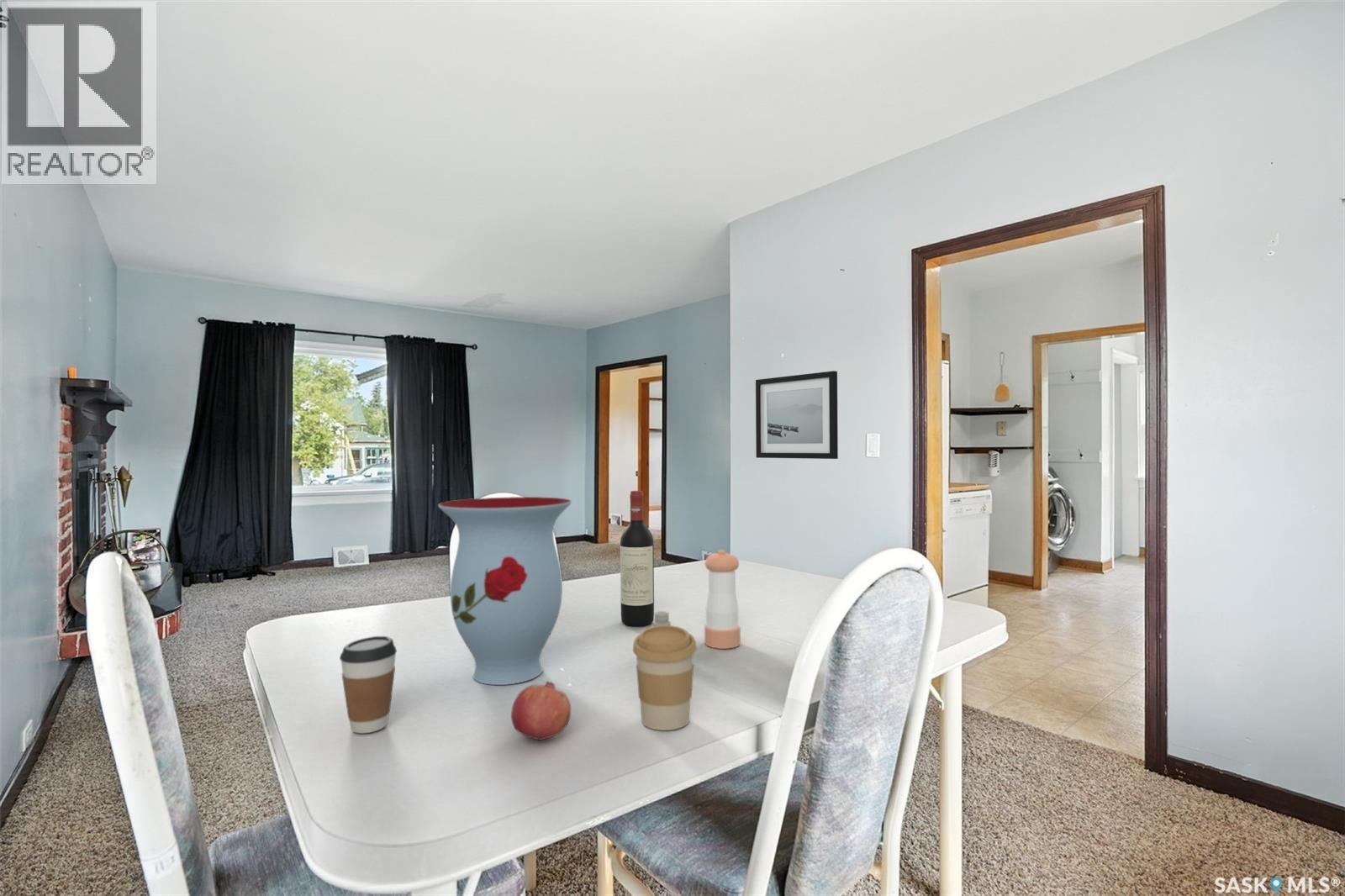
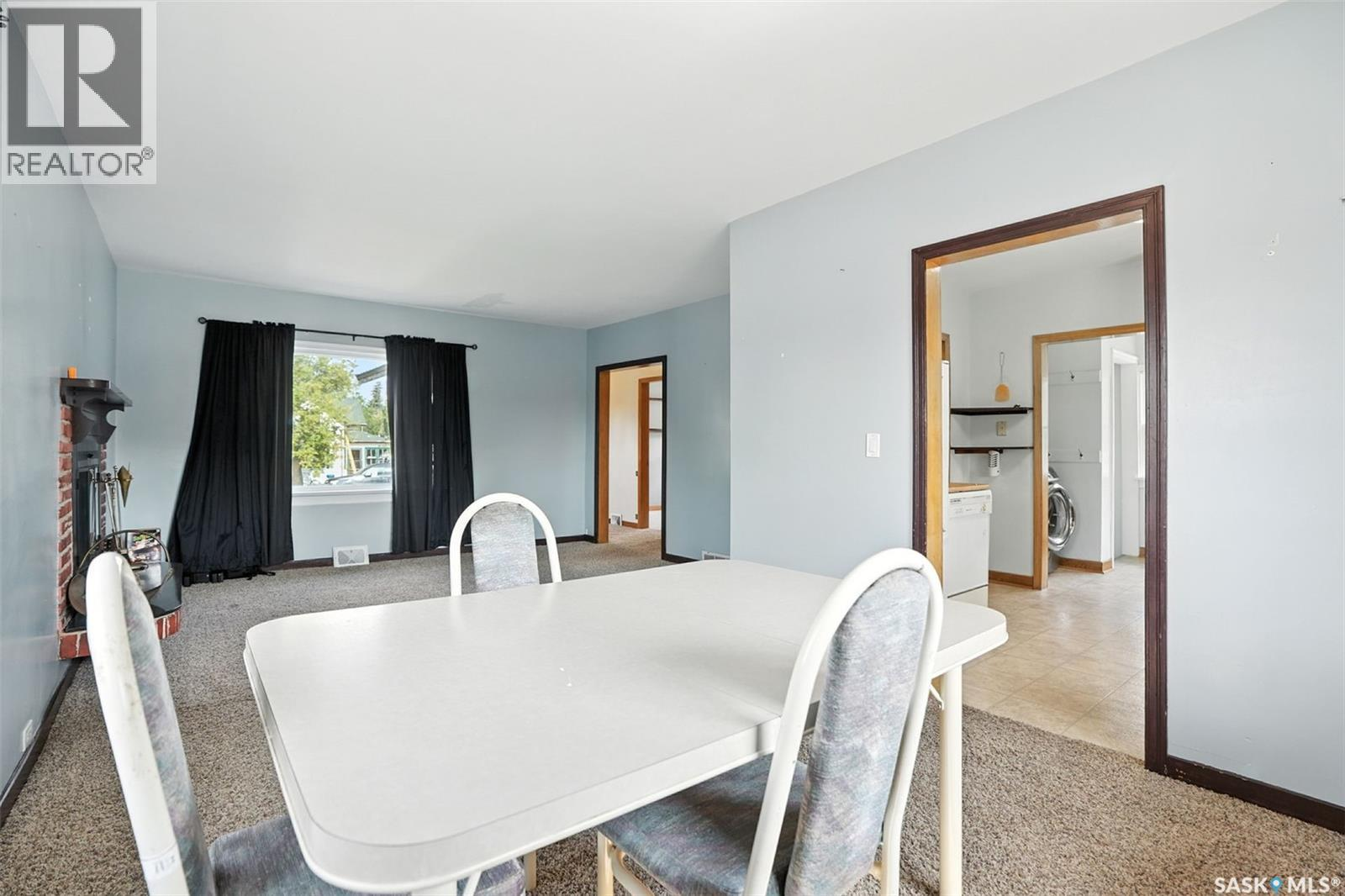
- coffee cup (368, 684)
- pomegranate (541, 711)
- wine bottle (636, 556)
- wall art (794, 417)
- saltshaker (662, 625)
- vase (507, 587)
- pepper shaker (722, 596)
- coffee cup (665, 675)
